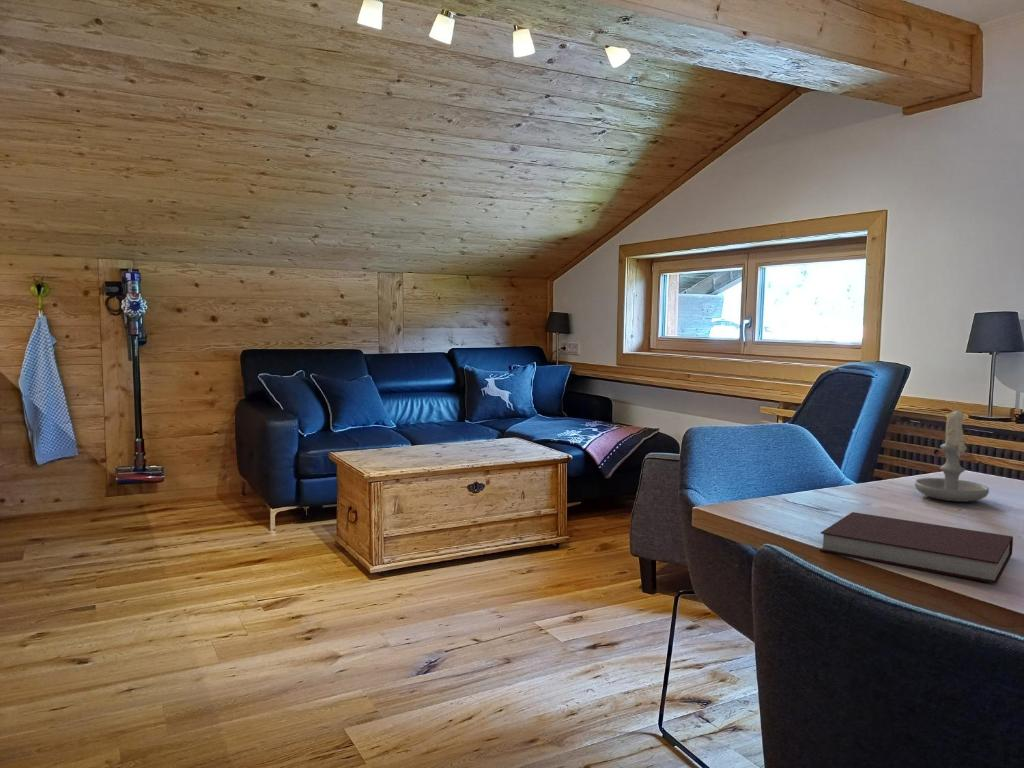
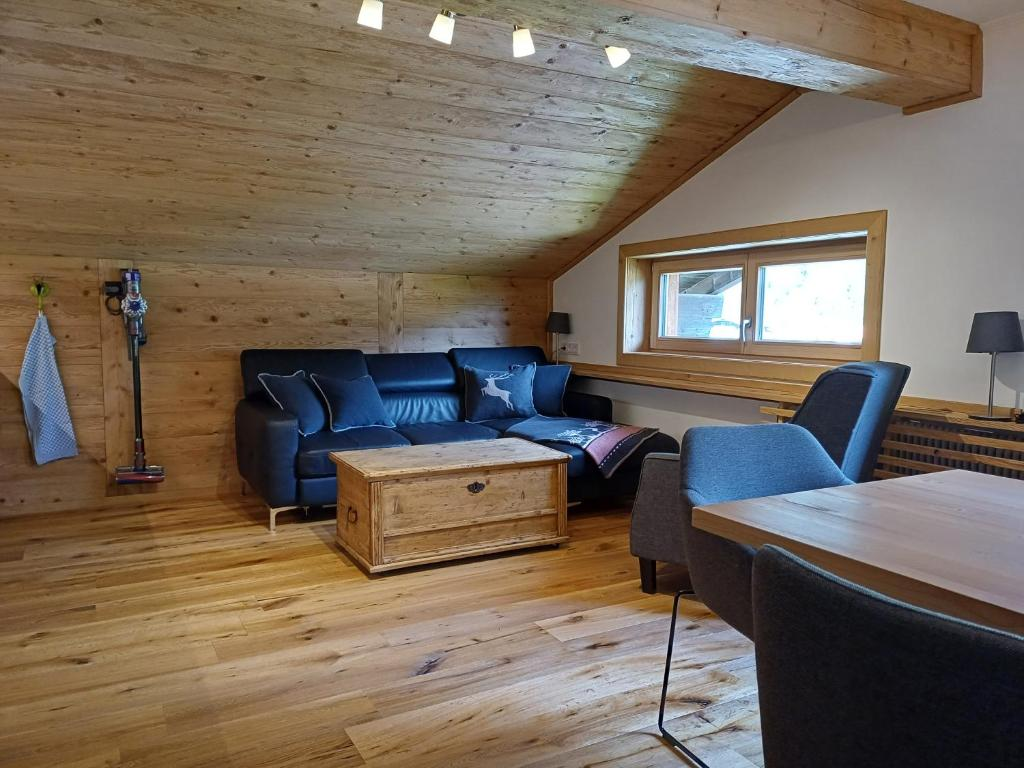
- candle (953, 453)
- notebook (916, 543)
